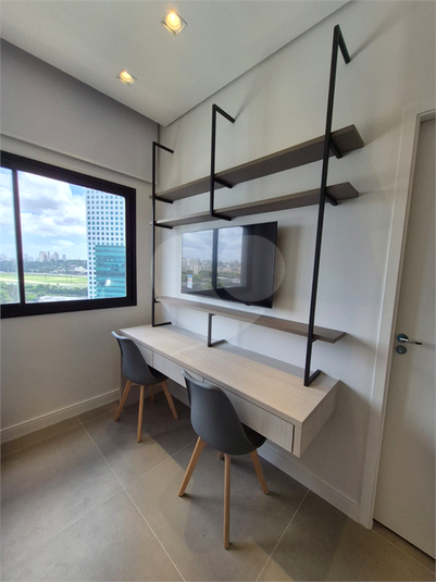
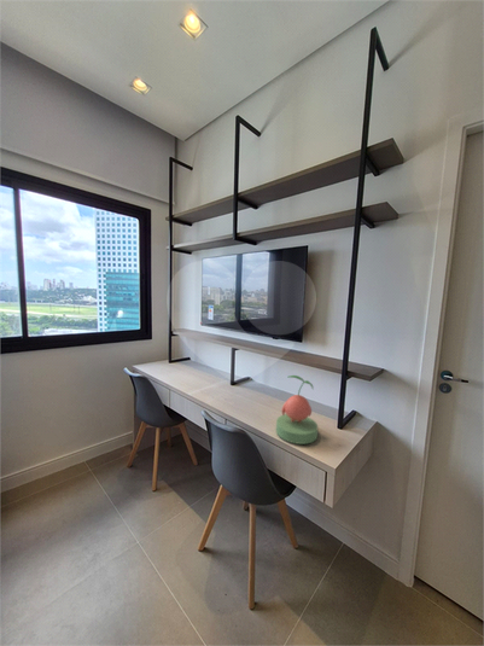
+ plant (297, 405)
